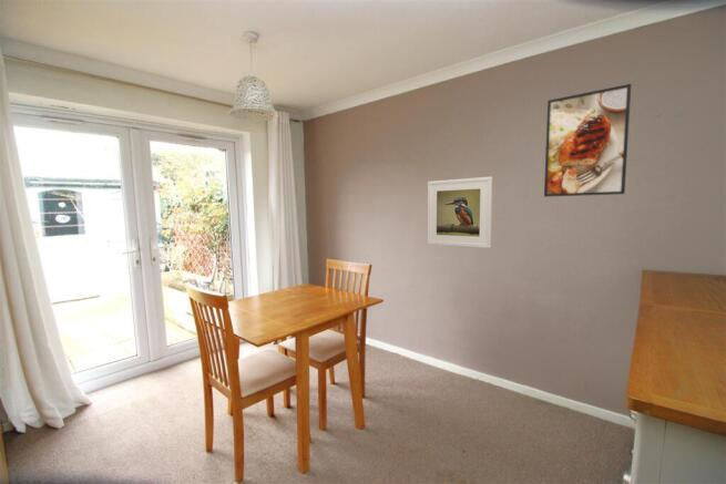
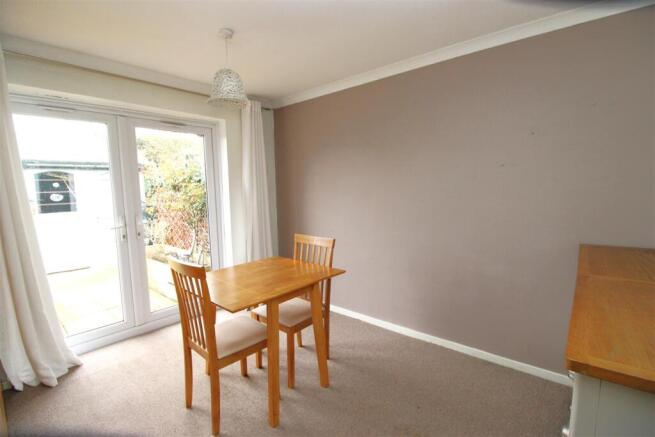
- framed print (457, 213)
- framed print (584, 144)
